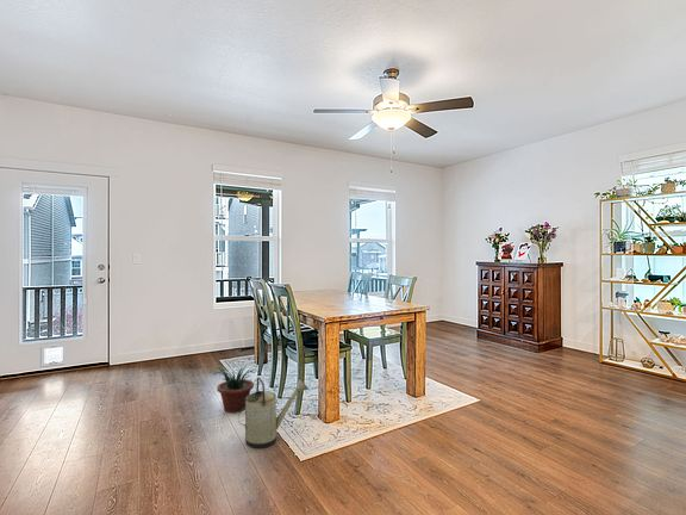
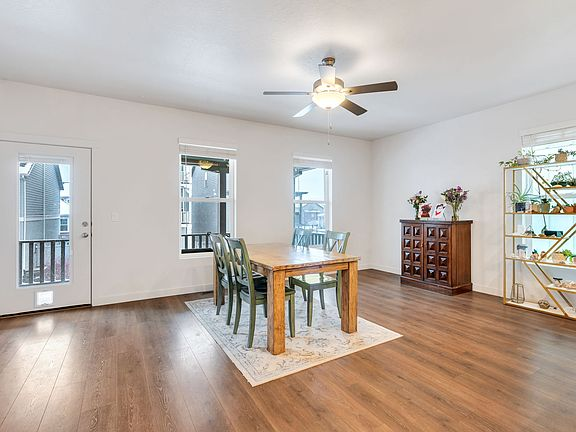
- watering can (274, 408)
- potted plant (235, 389)
